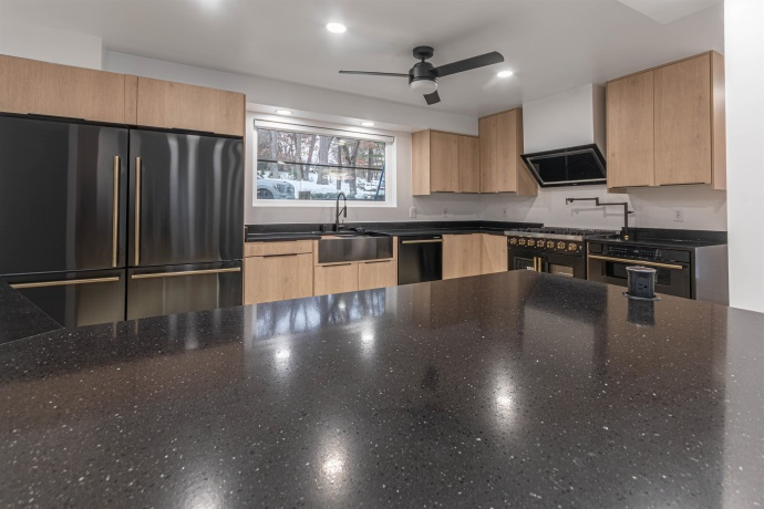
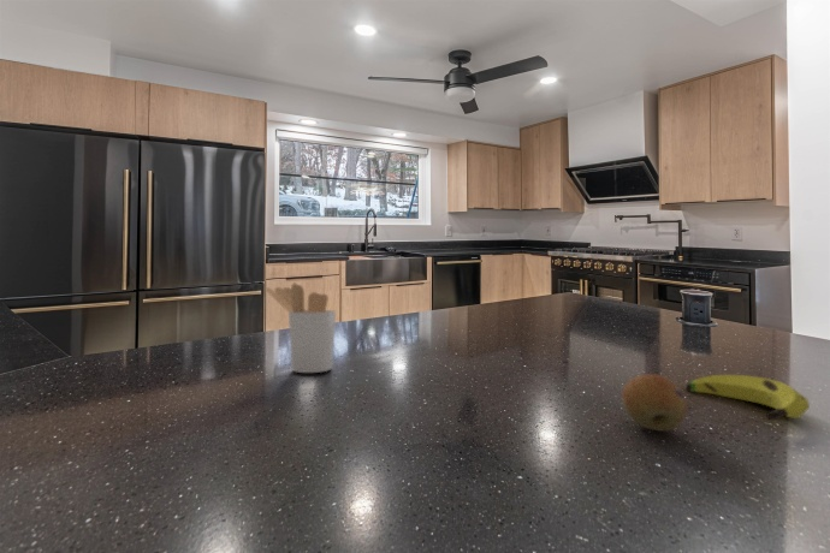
+ utensil holder (301, 325)
+ banana (739, 392)
+ fruit (653, 402)
